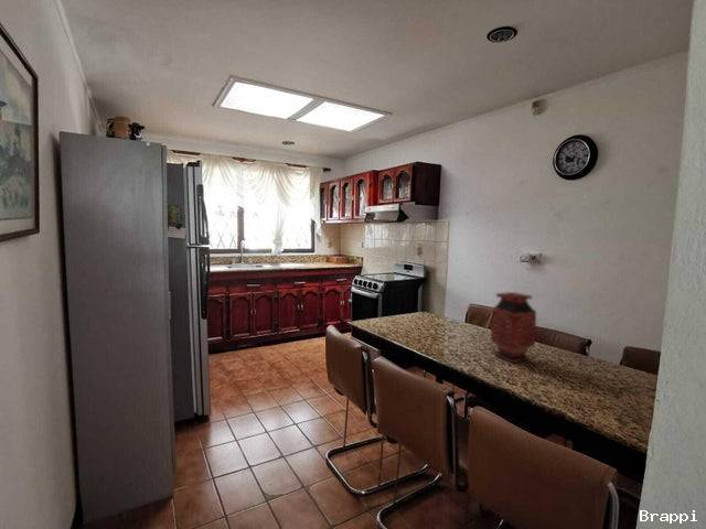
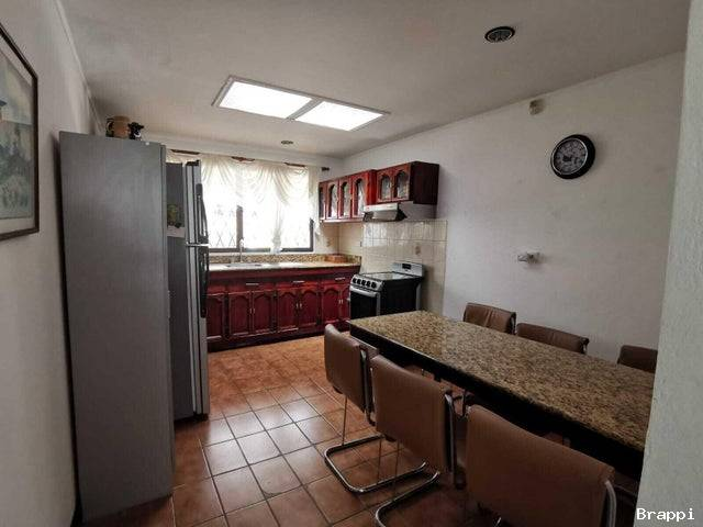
- vase (513, 326)
